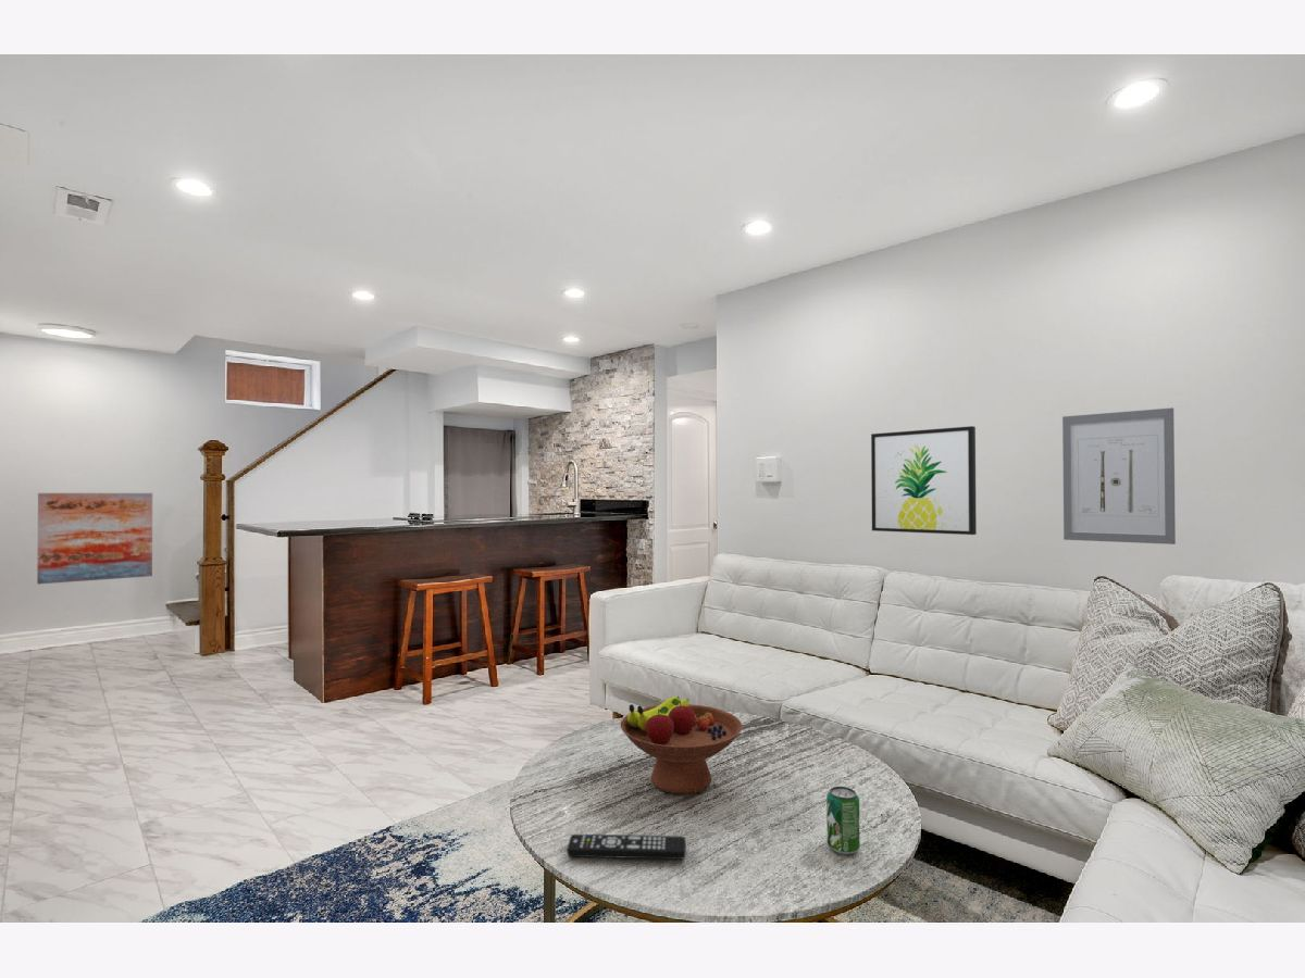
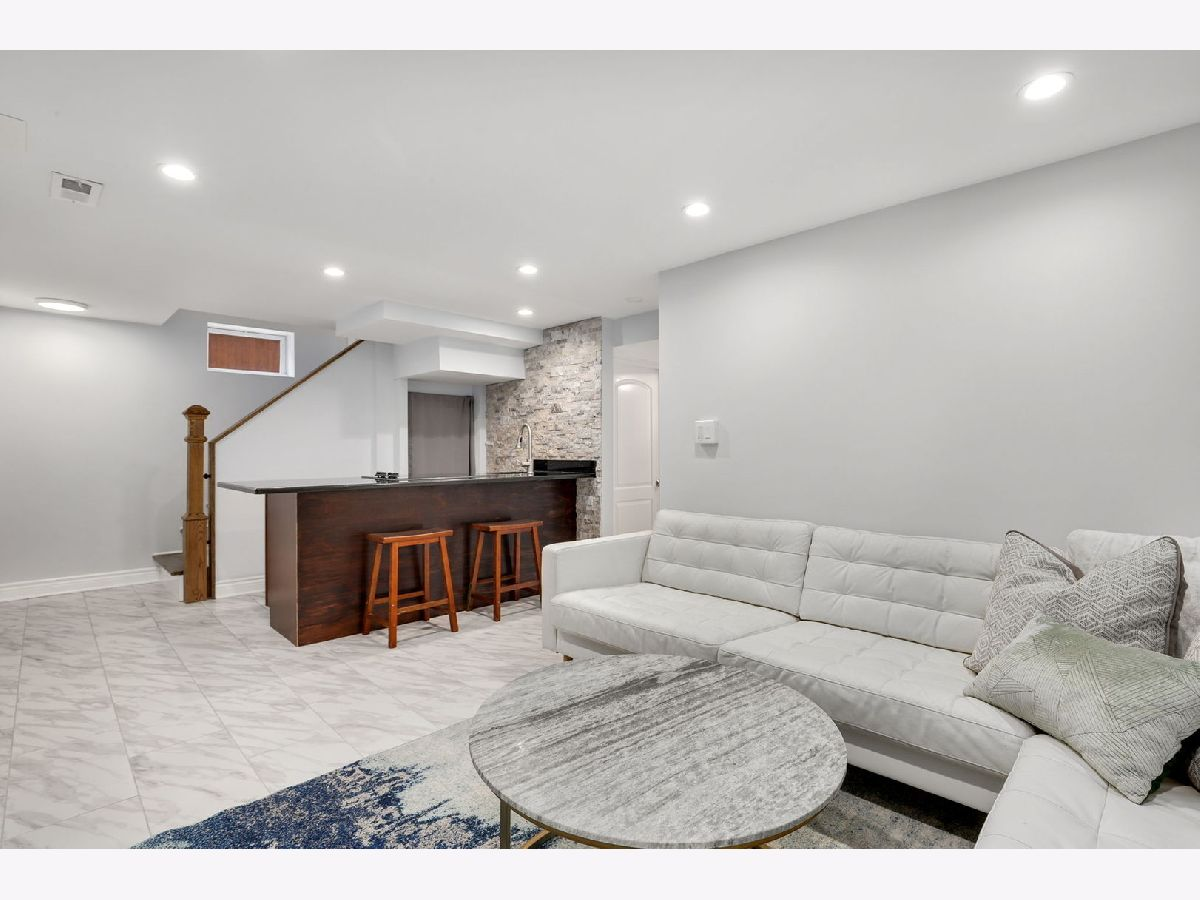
- wall art (1116, 477)
- remote control (626, 847)
- fruit bowl (681, 741)
- beverage can (843, 819)
- wall art (97, 536)
- wall art (920, 481)
